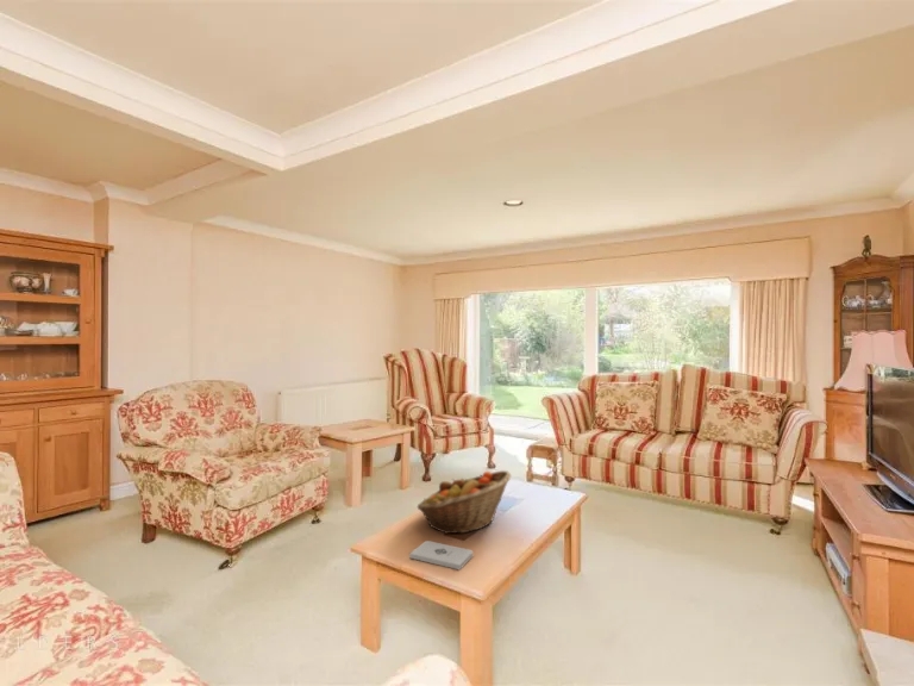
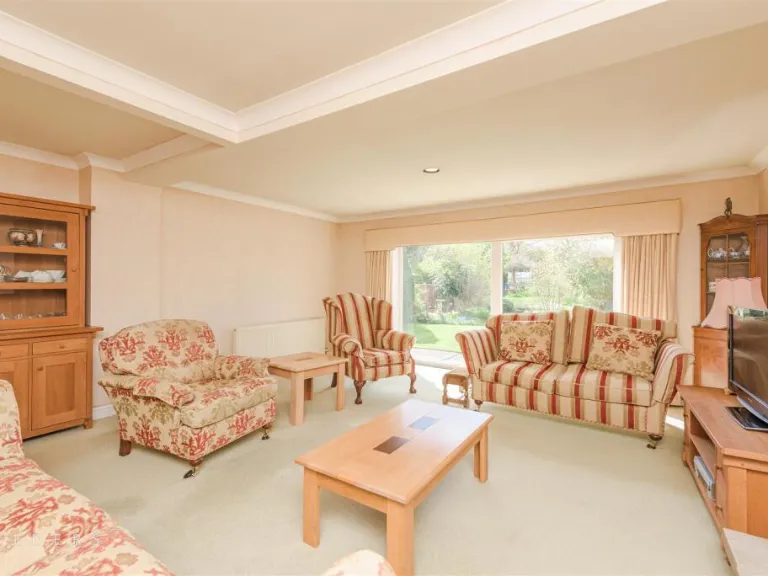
- fruit basket (465, 497)
- notepad (442, 554)
